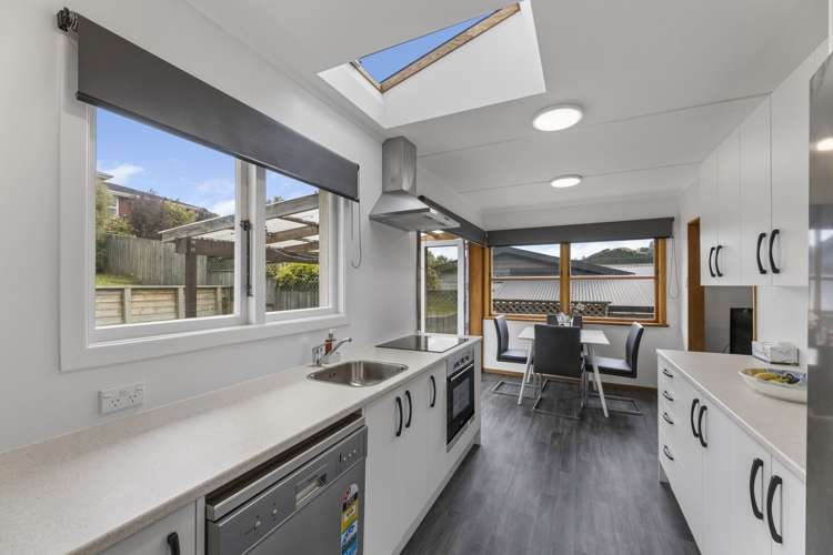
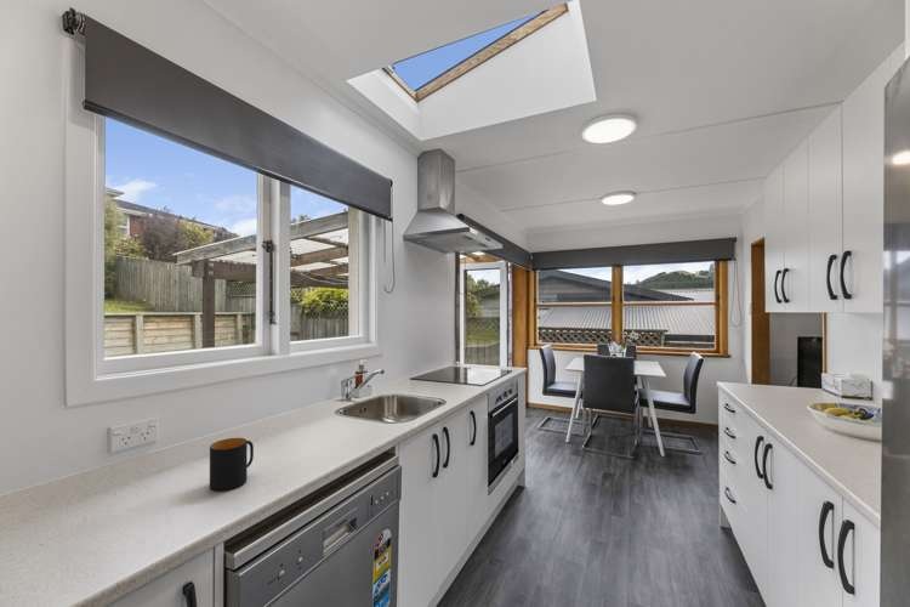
+ mug (234, 460)
